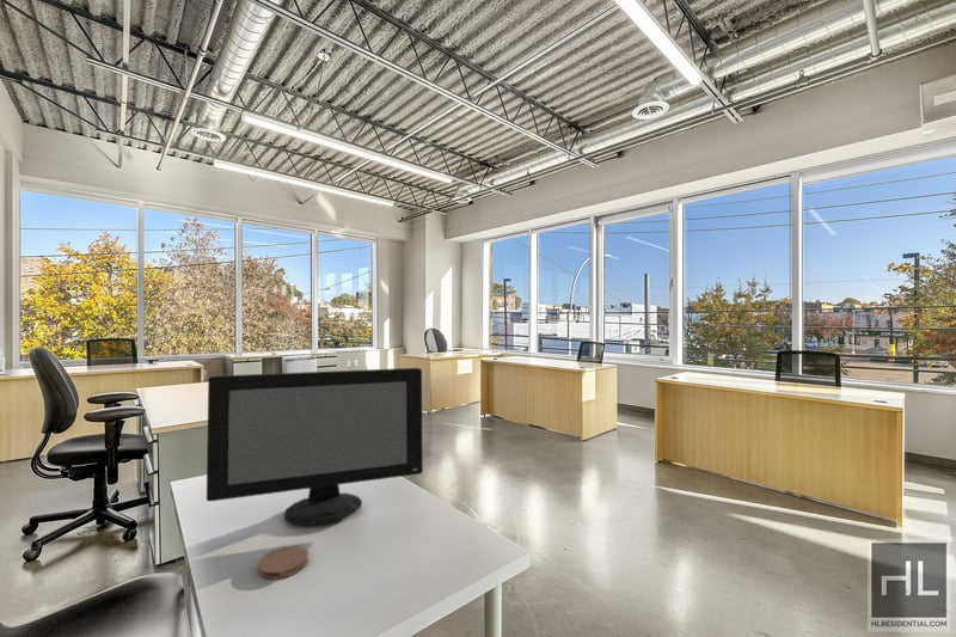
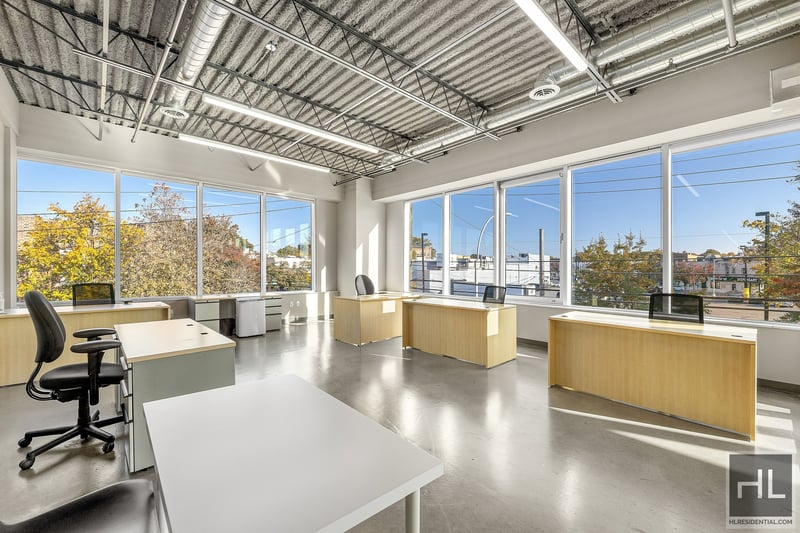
- computer monitor (324, 441)
- coaster (283, 561)
